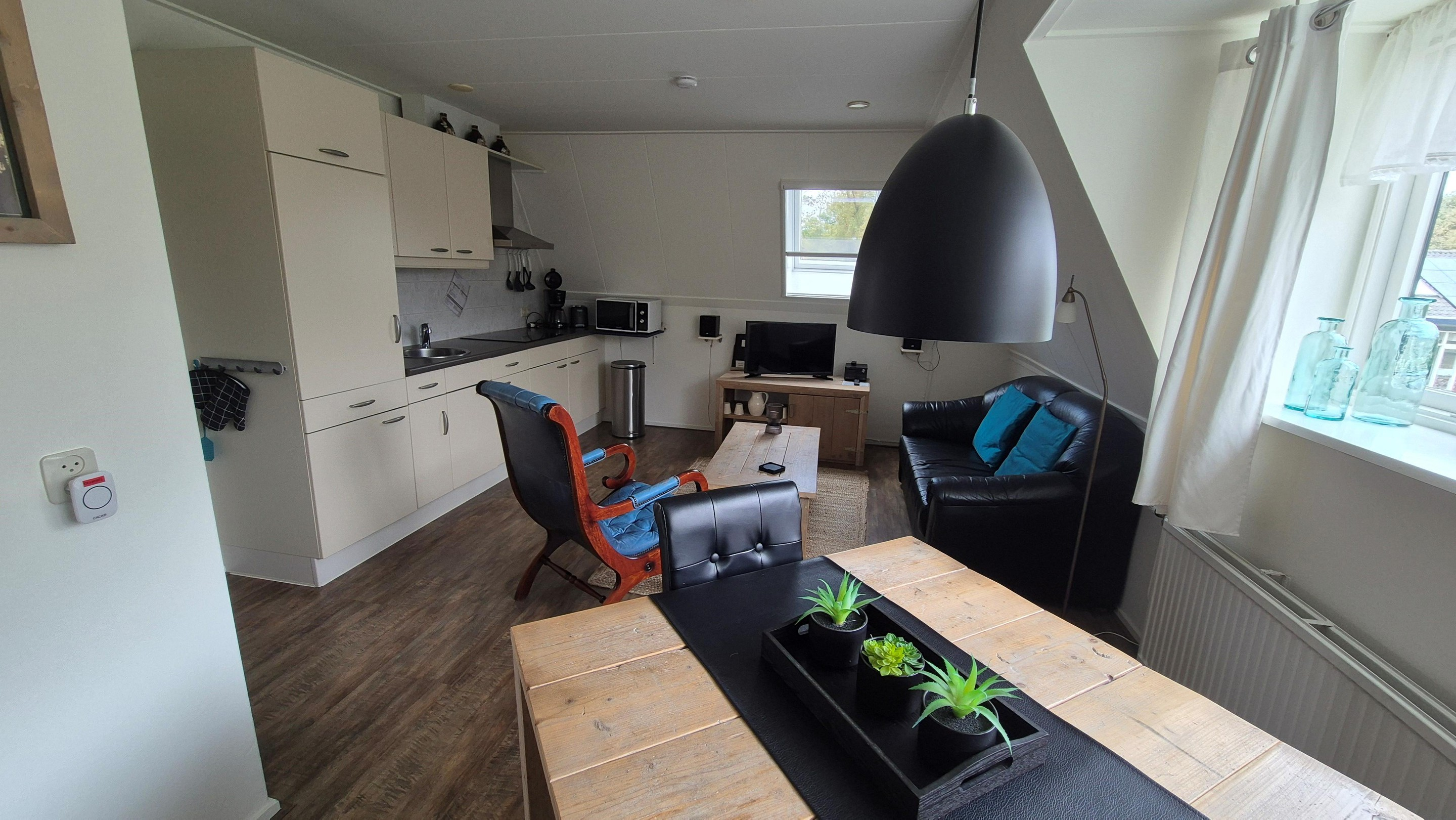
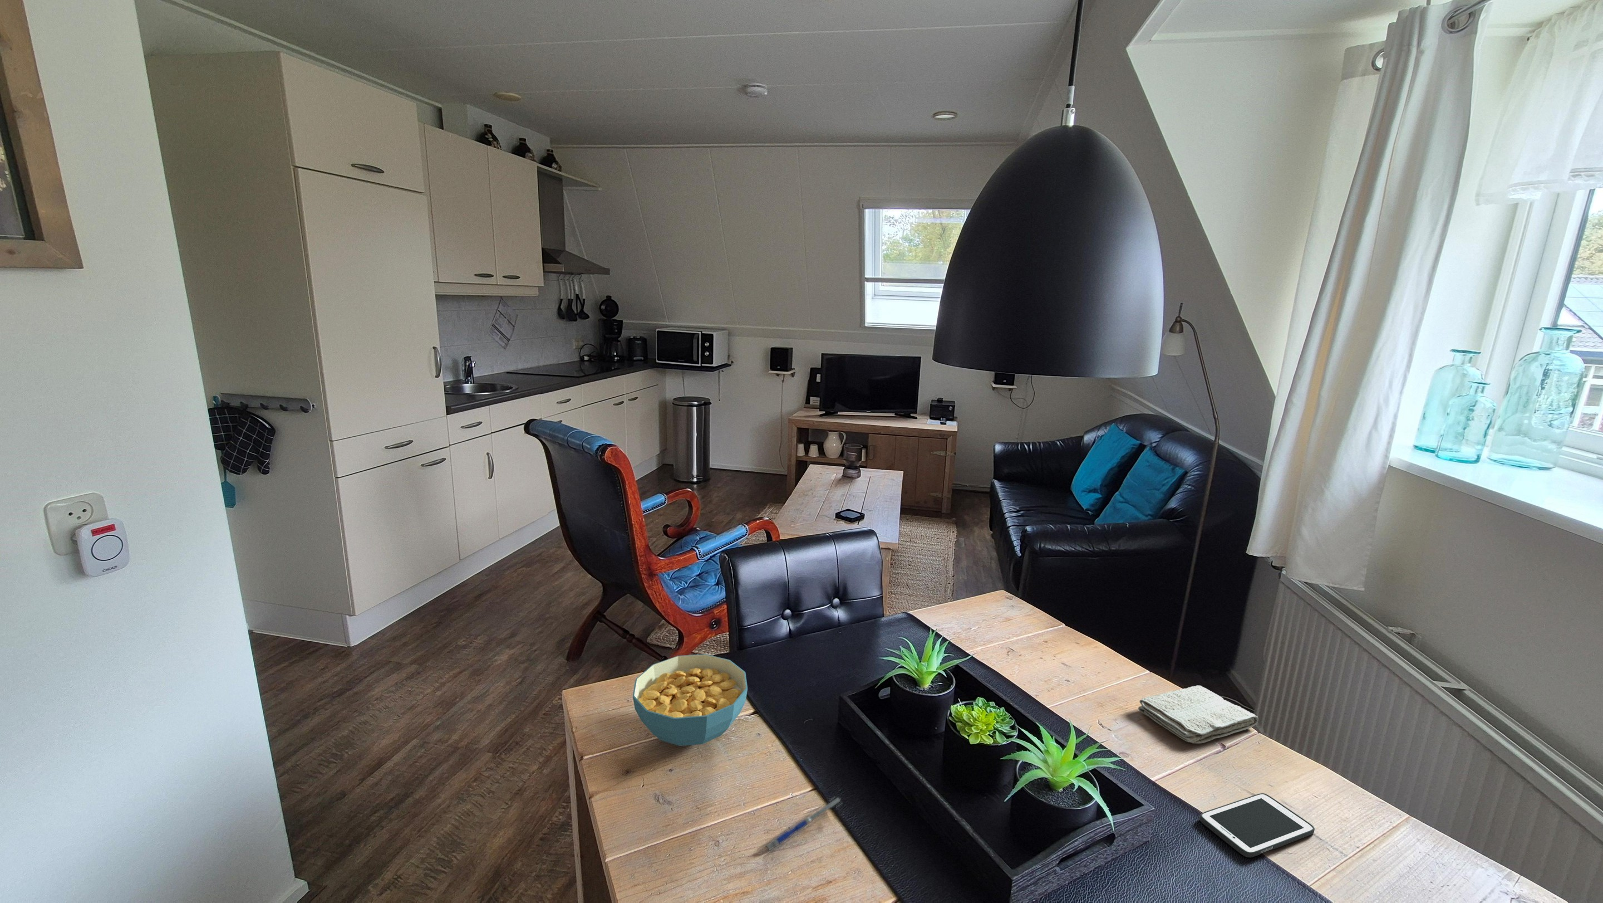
+ washcloth (1196, 711)
+ cell phone (1256, 824)
+ pen (806, 822)
+ cereal bowl (691, 708)
